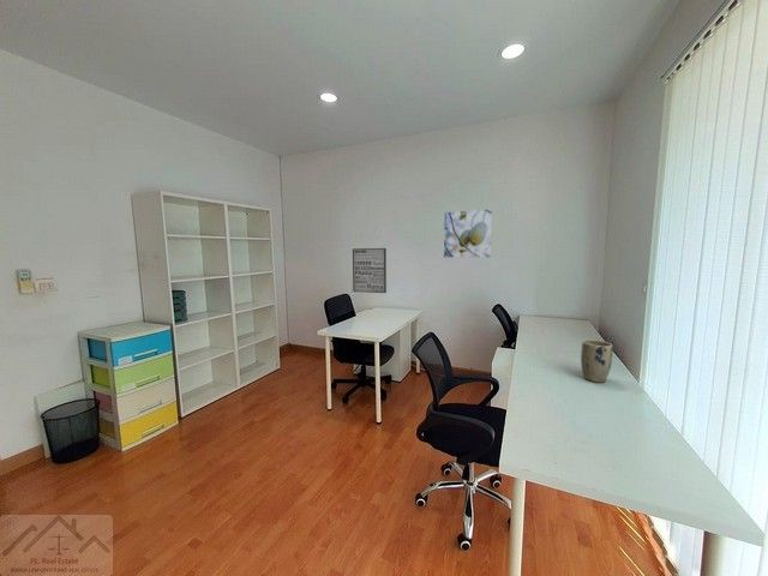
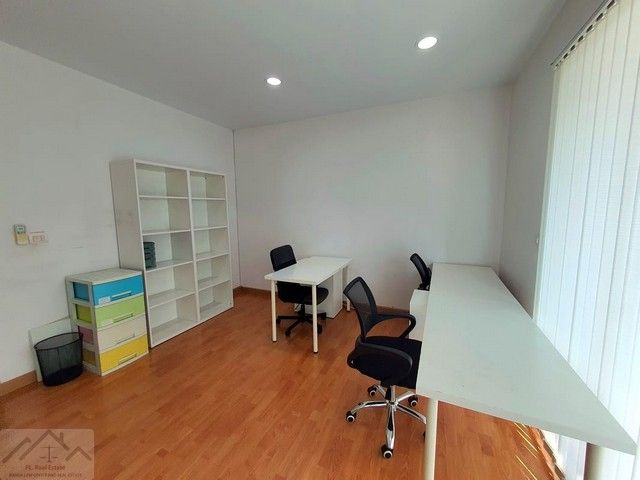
- plant pot (595, 360)
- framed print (467, 234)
- wall art (368, 270)
